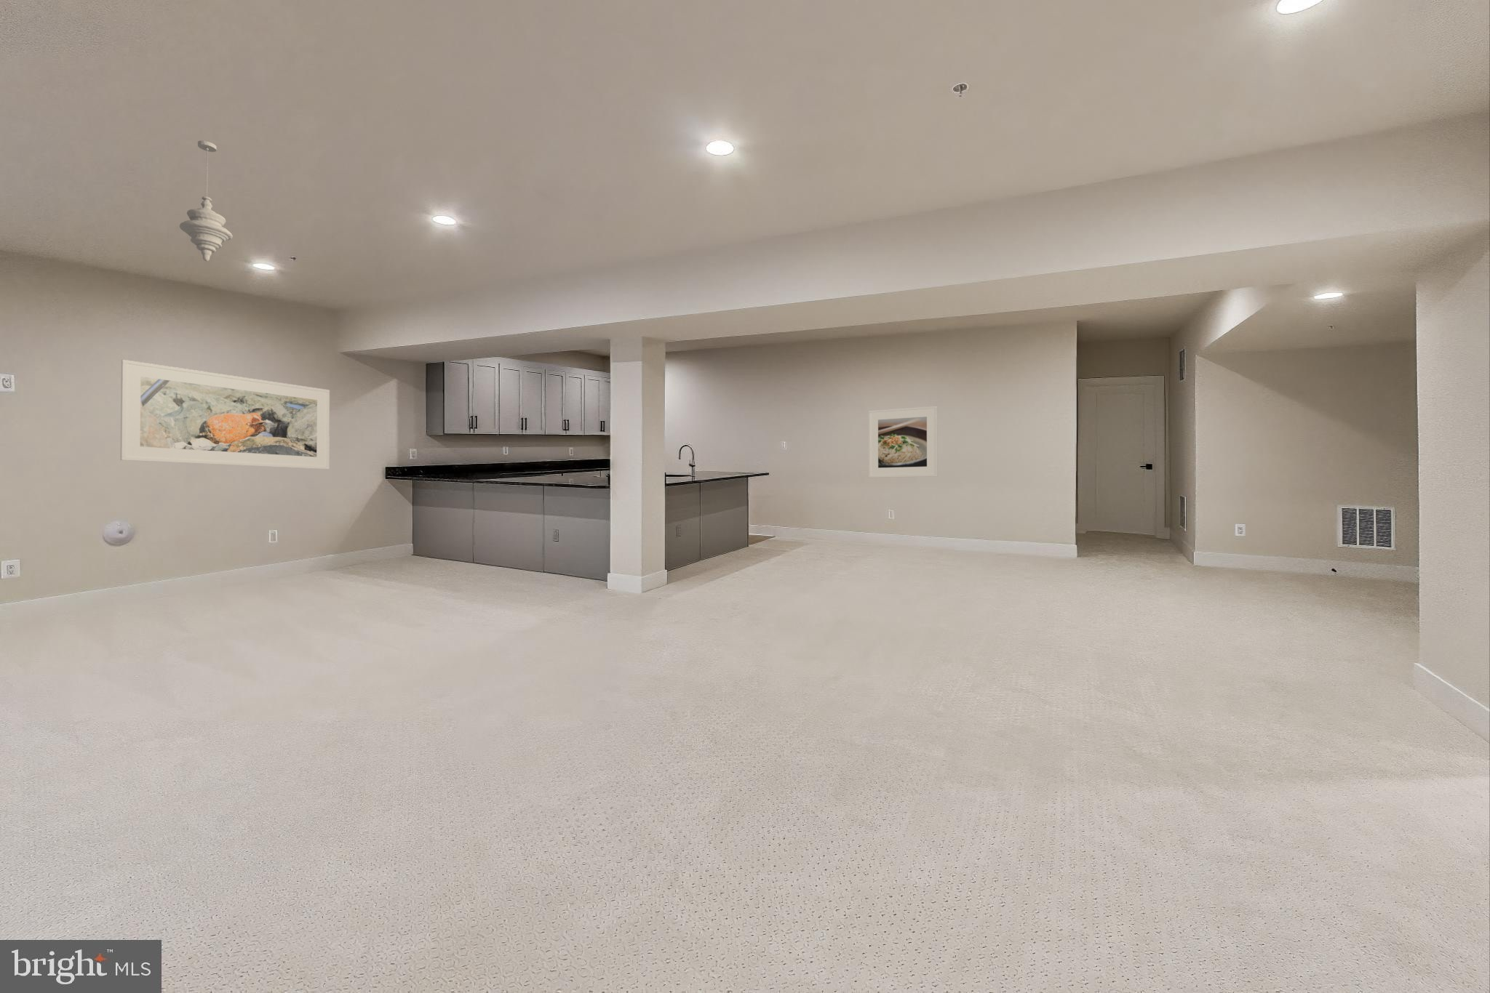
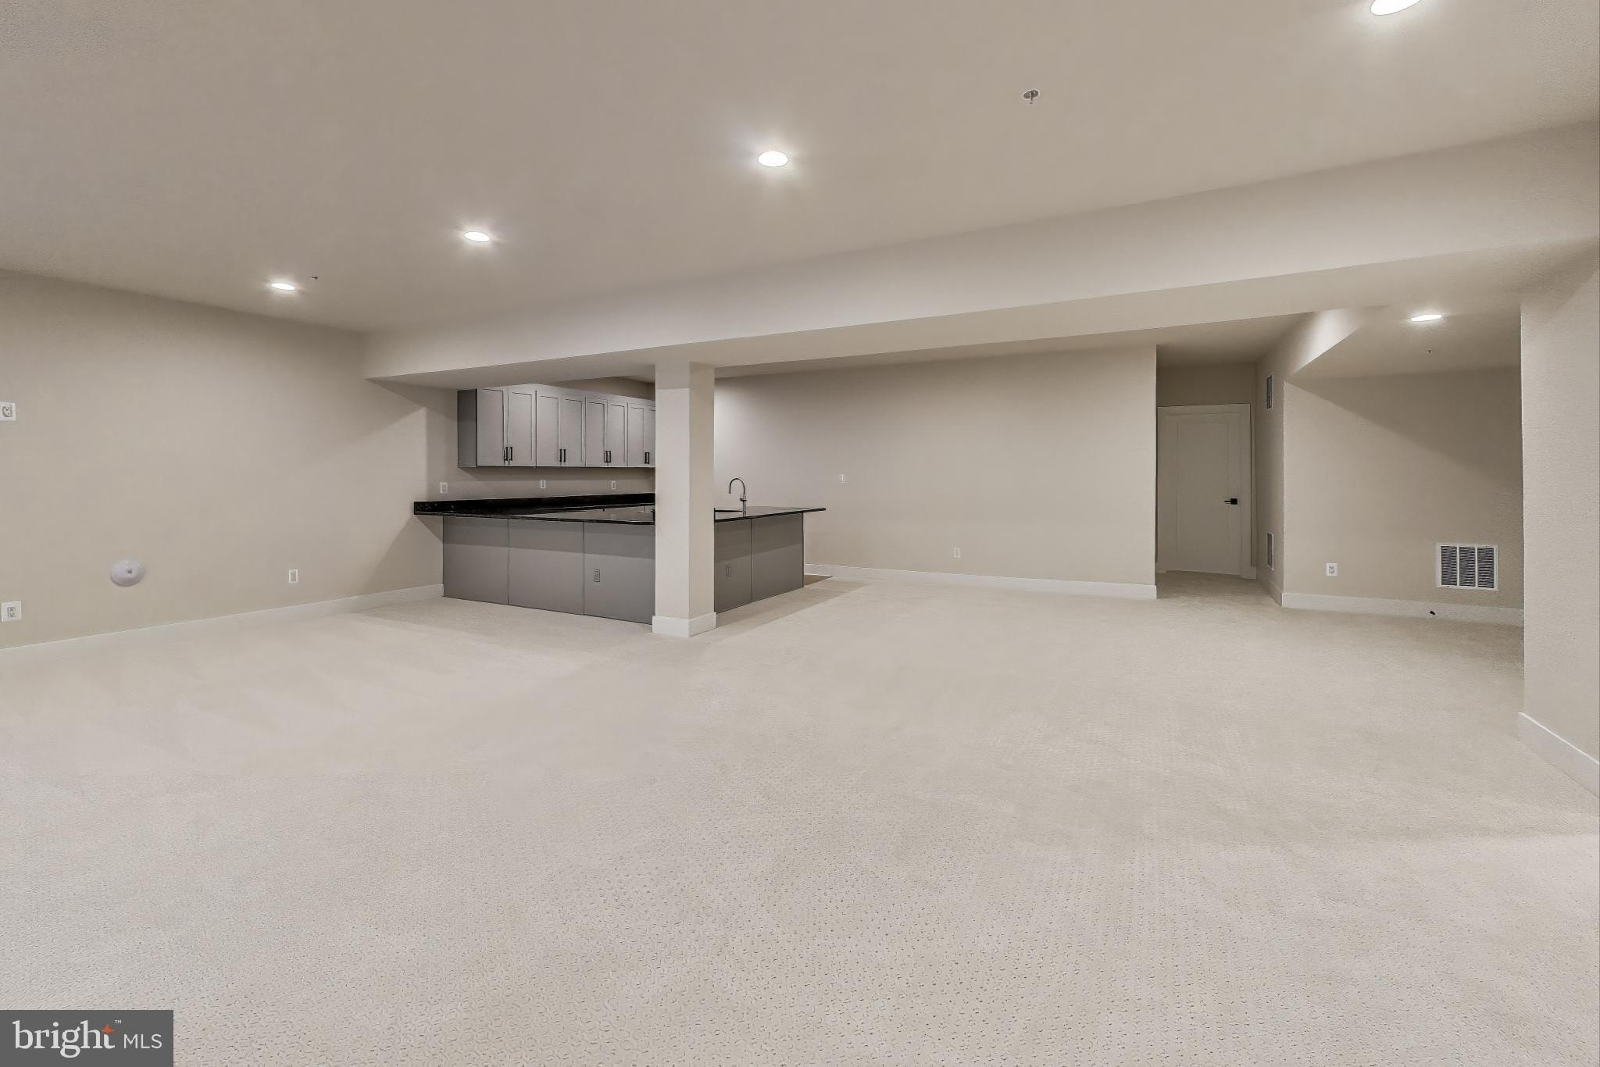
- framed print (237, 421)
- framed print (902, 442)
- pendant light (206, 203)
